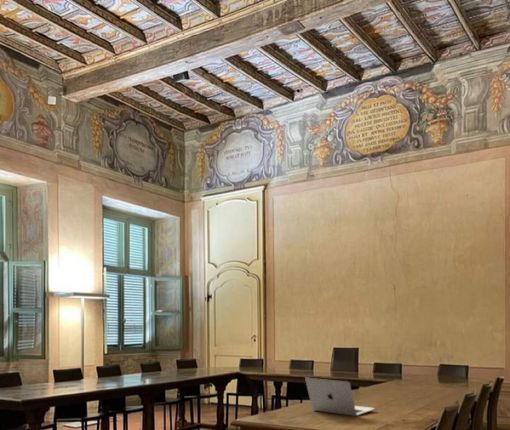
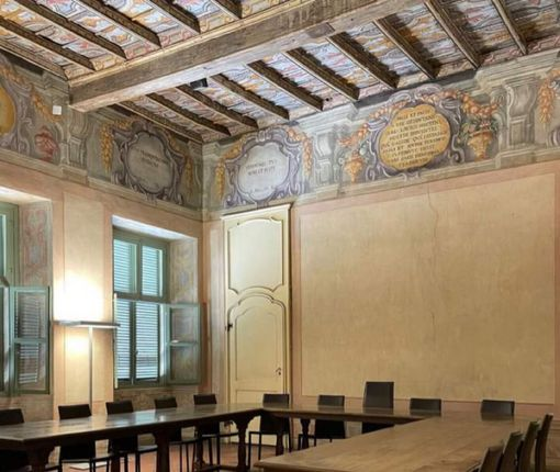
- laptop (339, 394)
